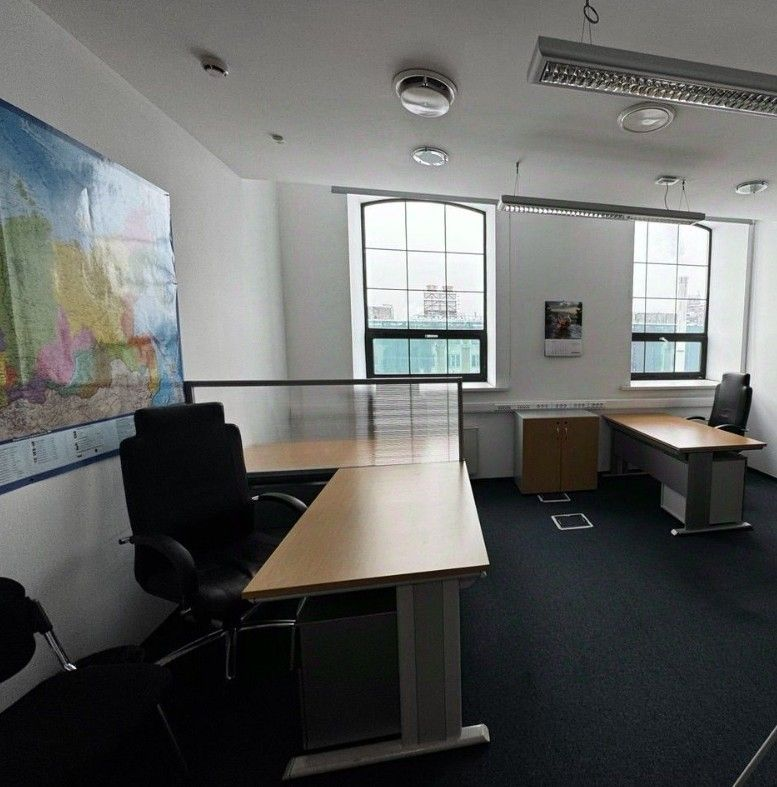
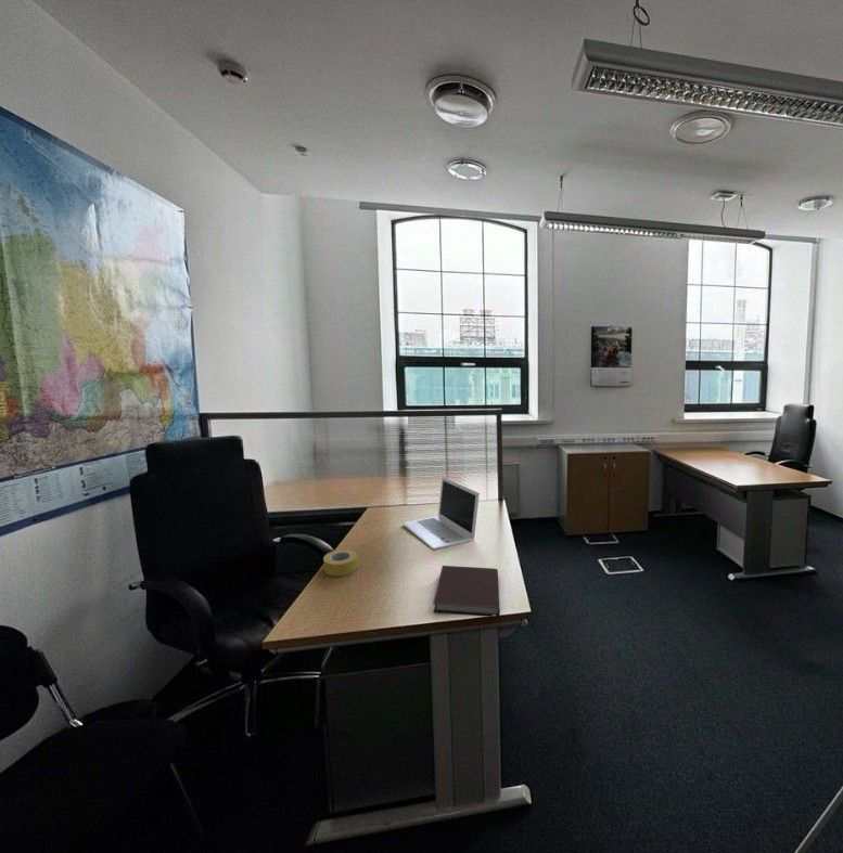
+ adhesive tape (340, 561)
+ laptop (438, 509)
+ notebook (468, 589)
